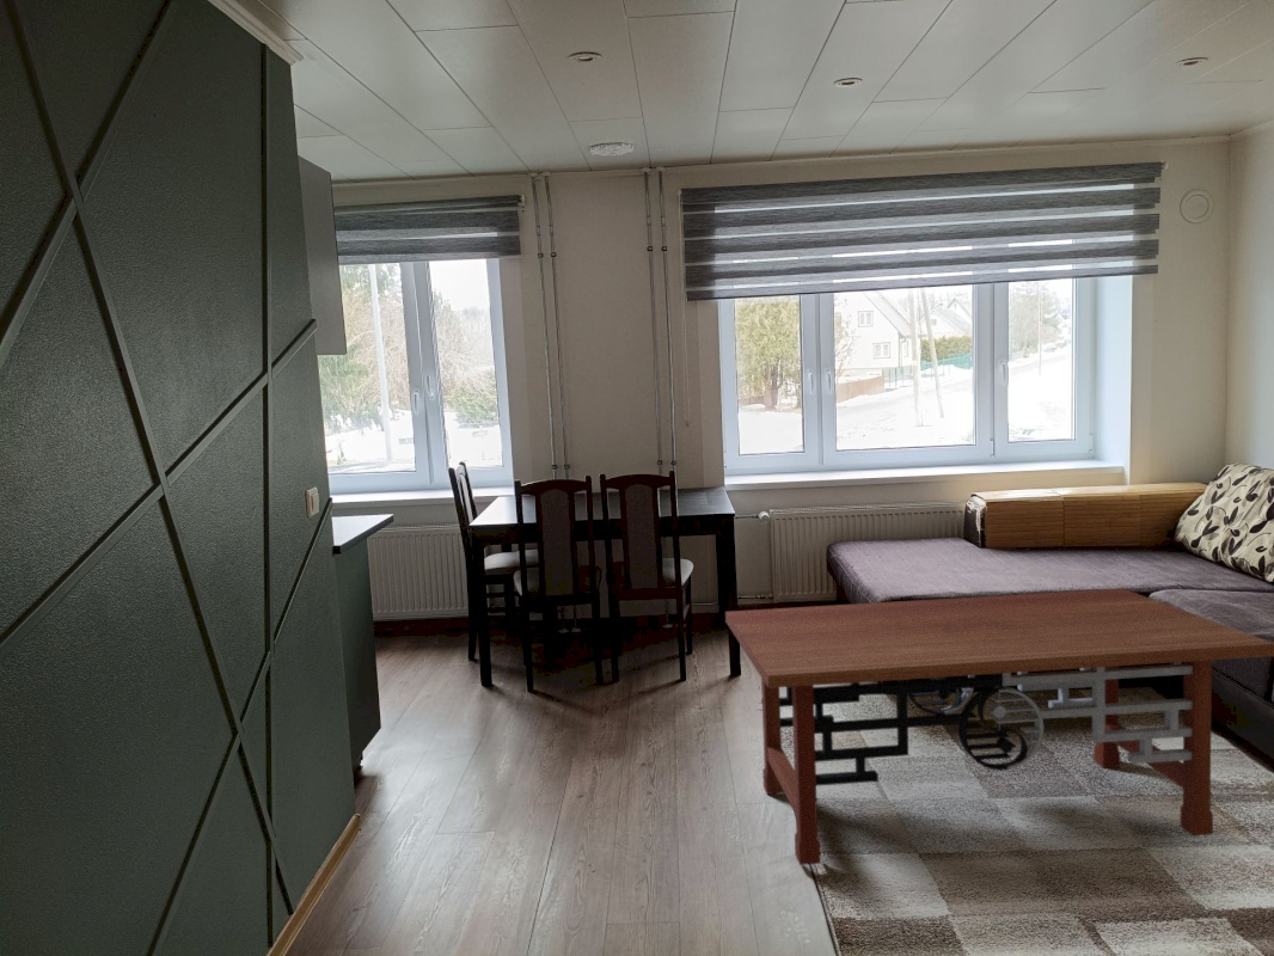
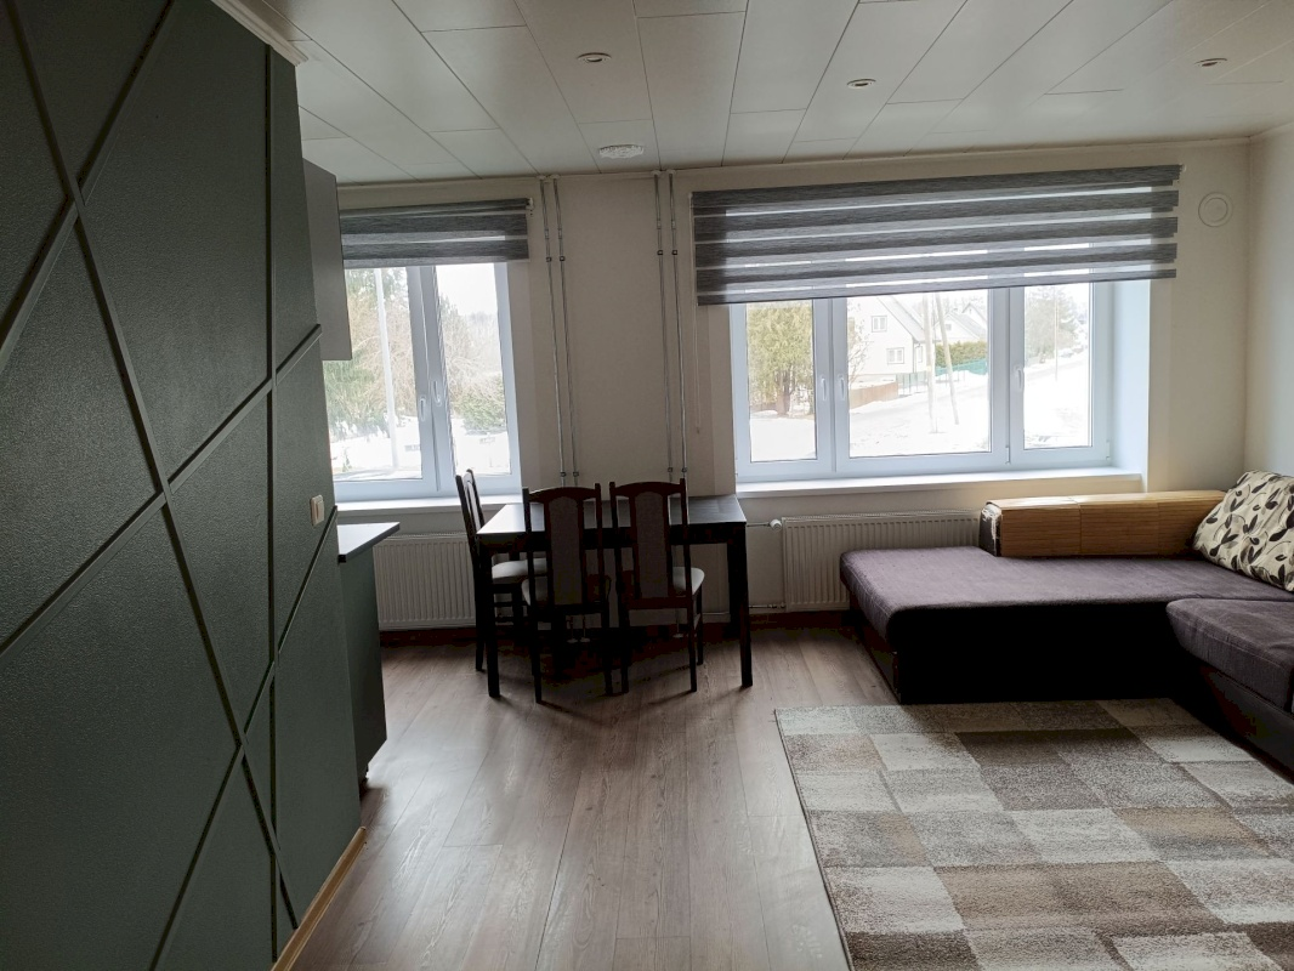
- coffee table (970, 717)
